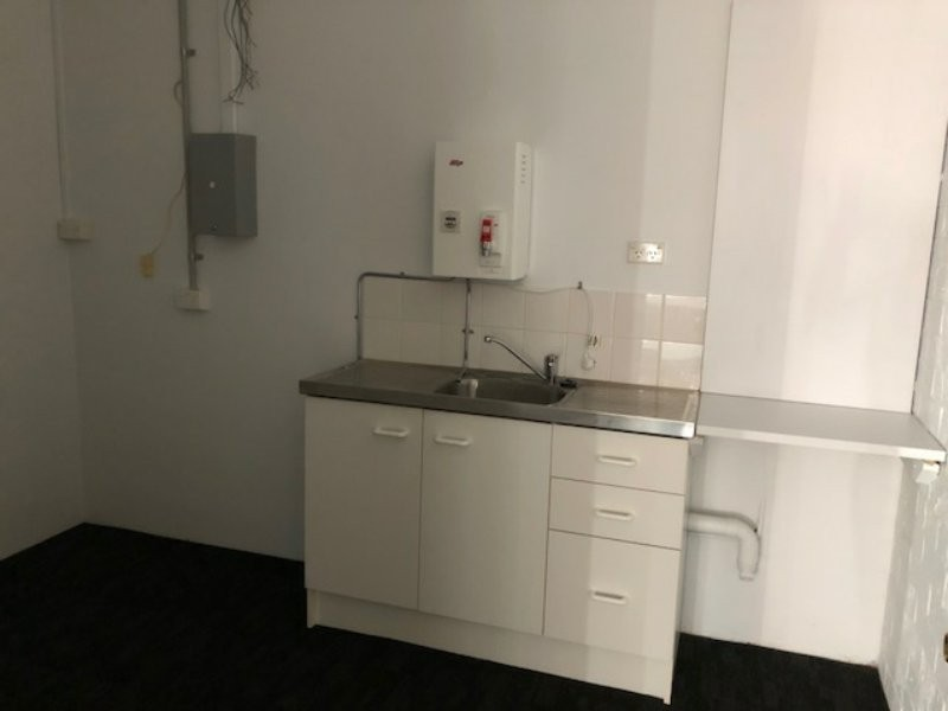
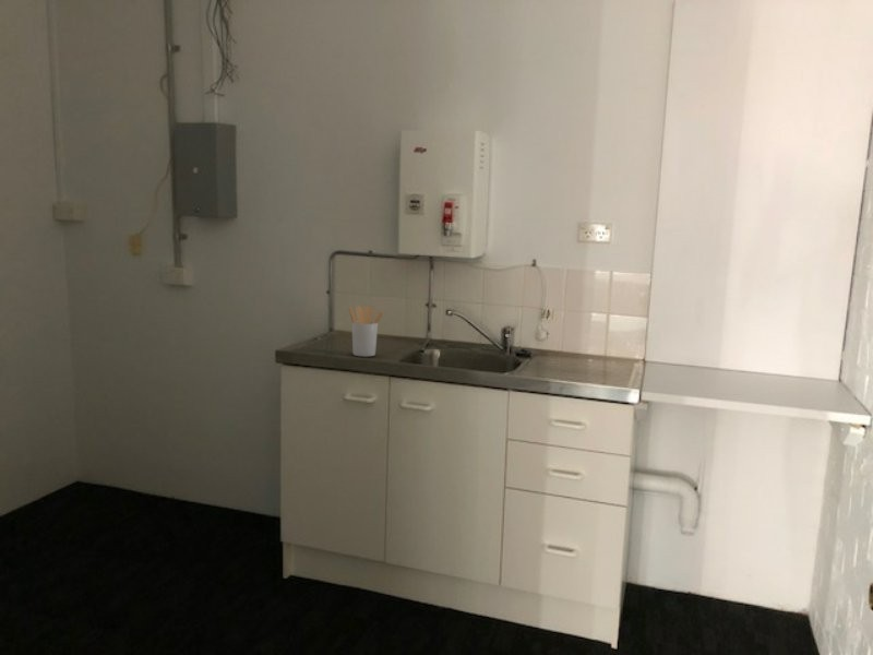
+ utensil holder (363, 330)
